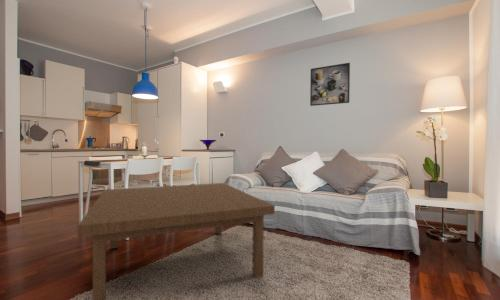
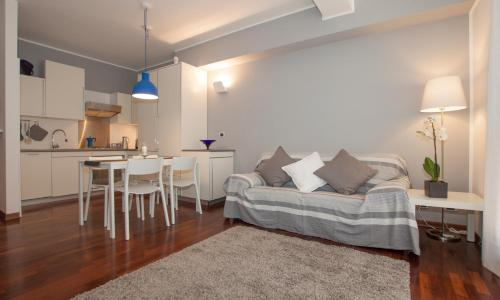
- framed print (329, 85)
- coffee table (177, 228)
